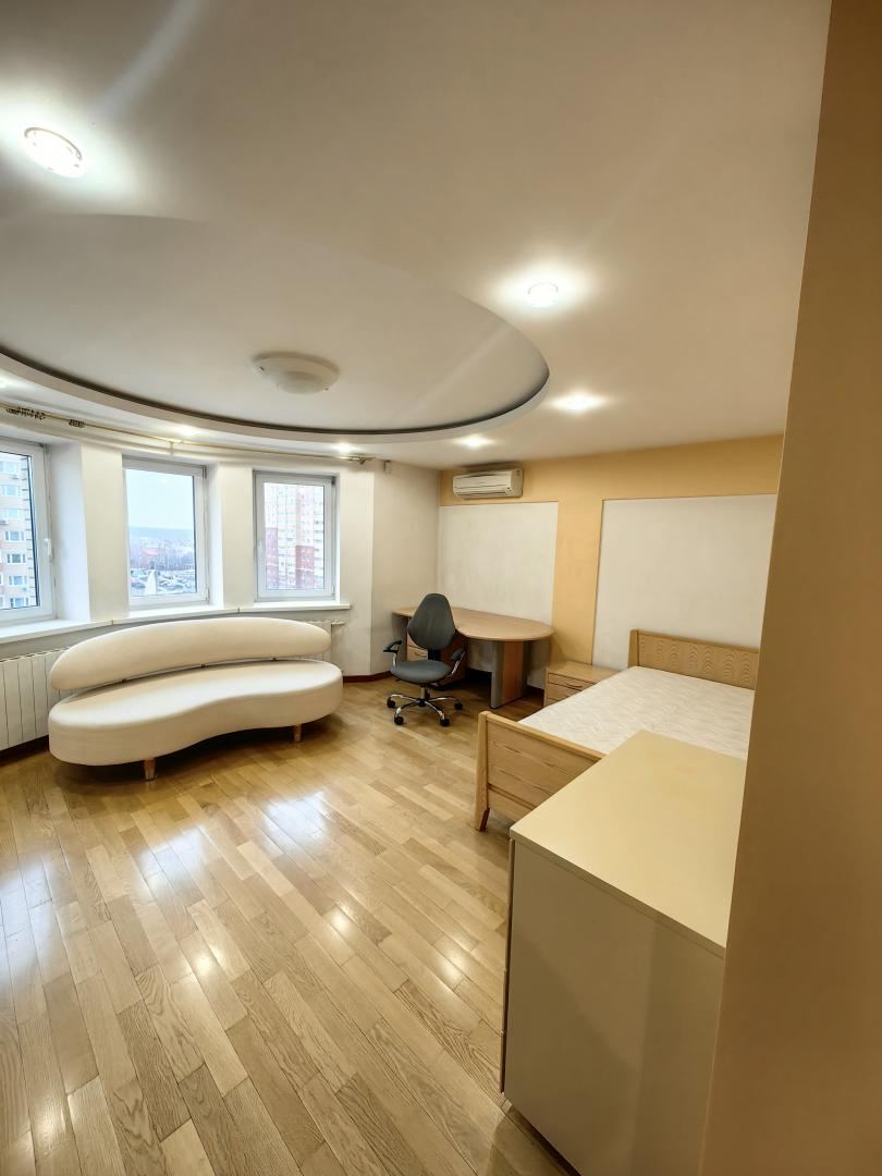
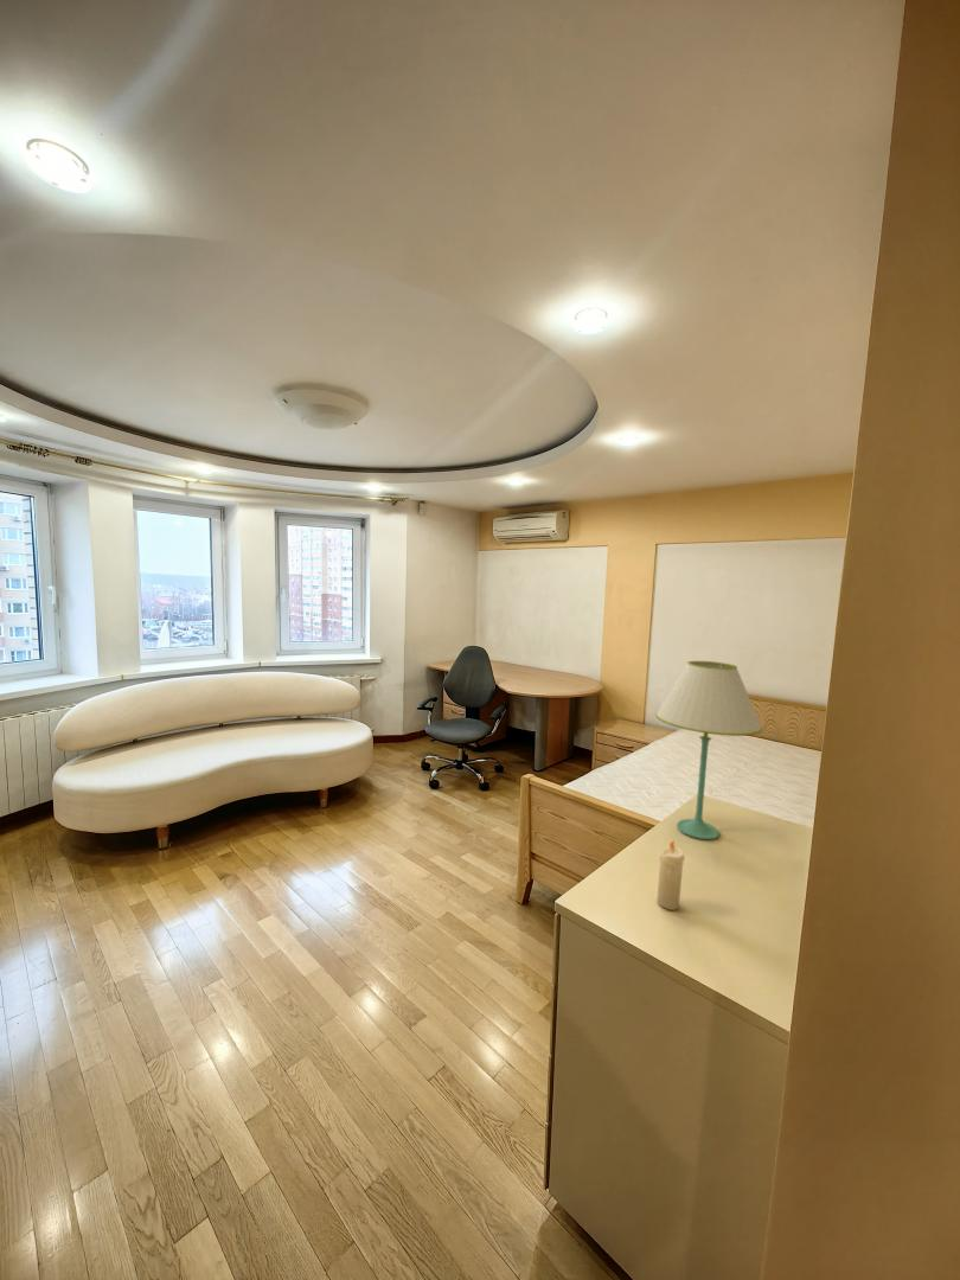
+ table lamp (704, 748)
+ candle (670, 871)
